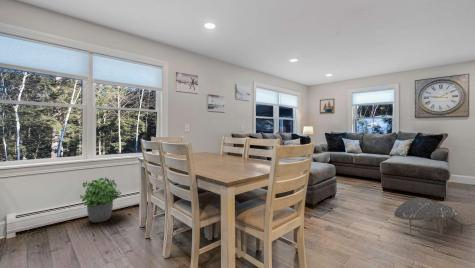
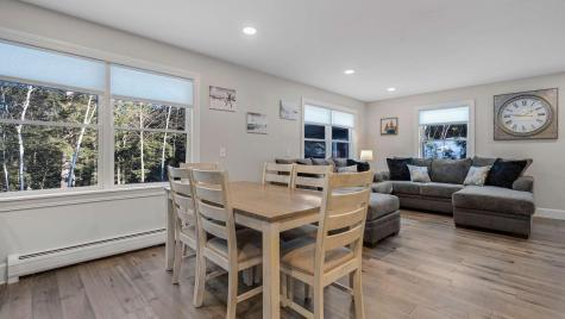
- coffee table (441, 216)
- potted plant (101, 198)
